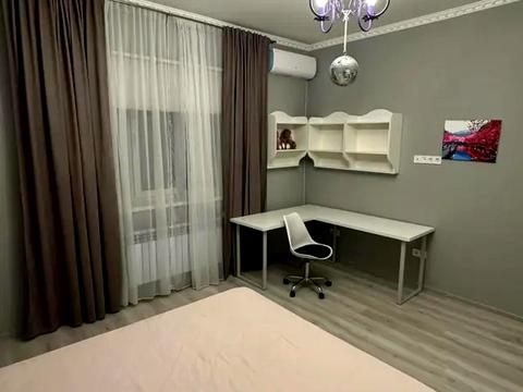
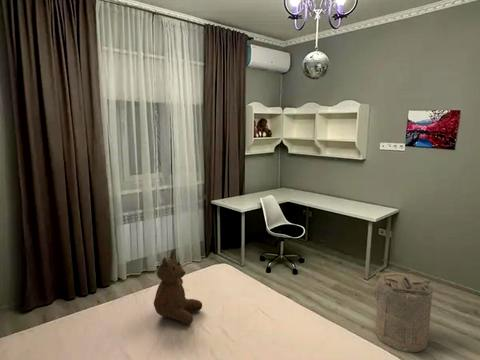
+ laundry hamper (400, 306)
+ teddy bear (177, 285)
